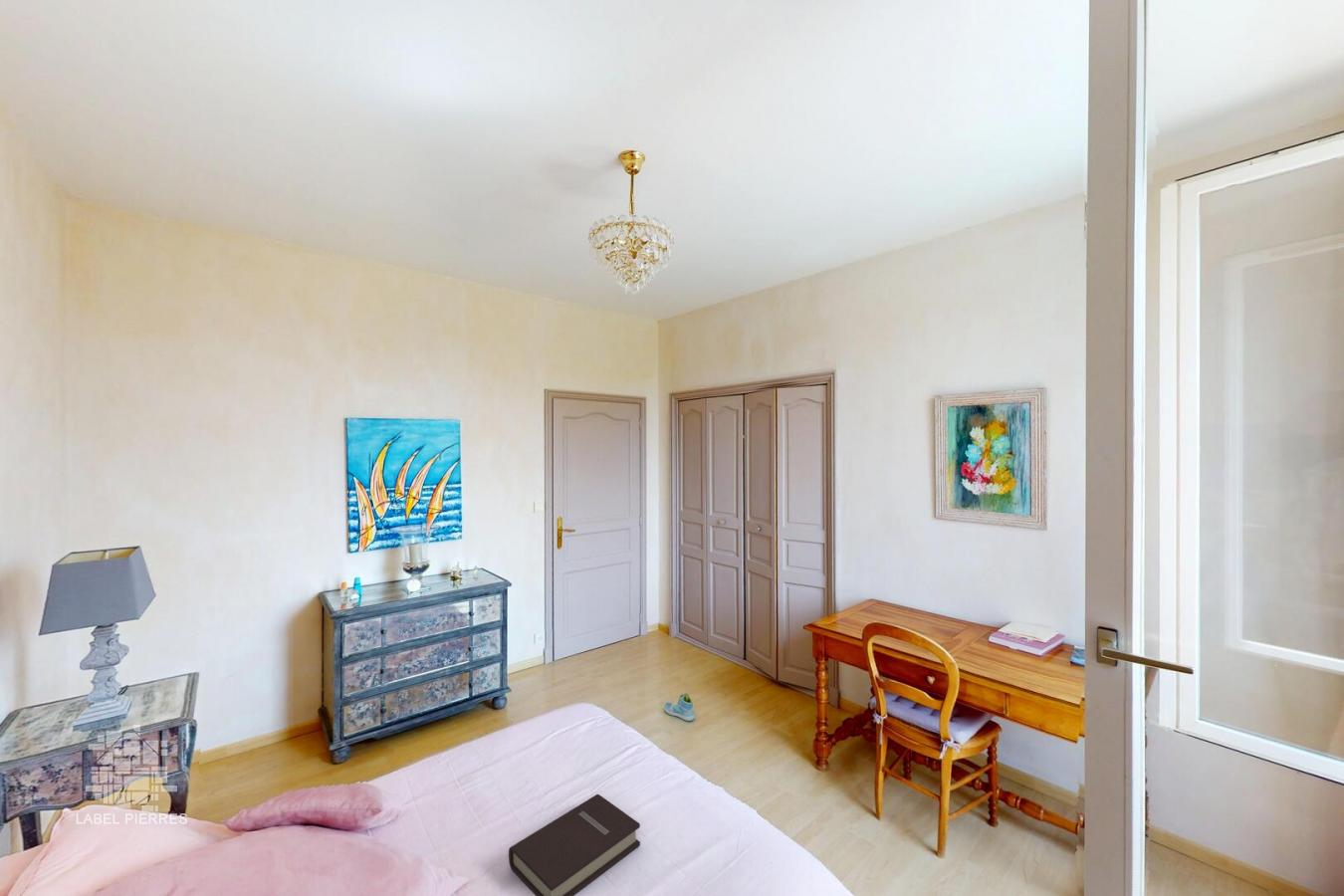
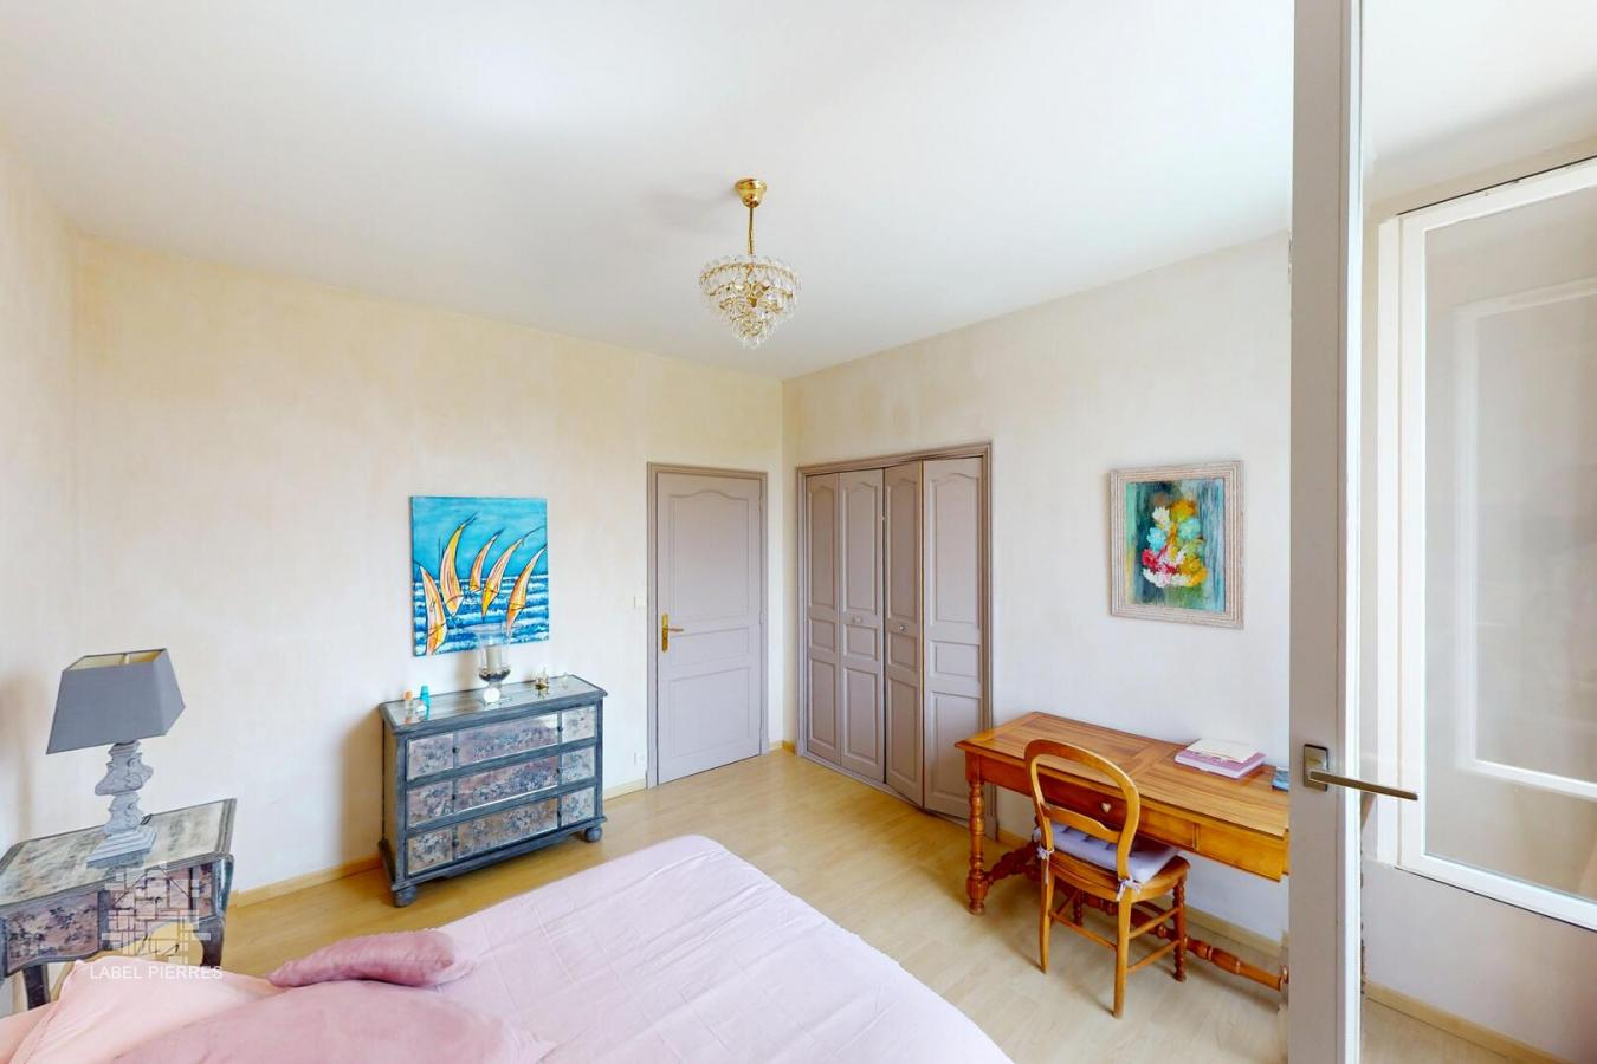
- book (575, 844)
- sneaker (679, 703)
